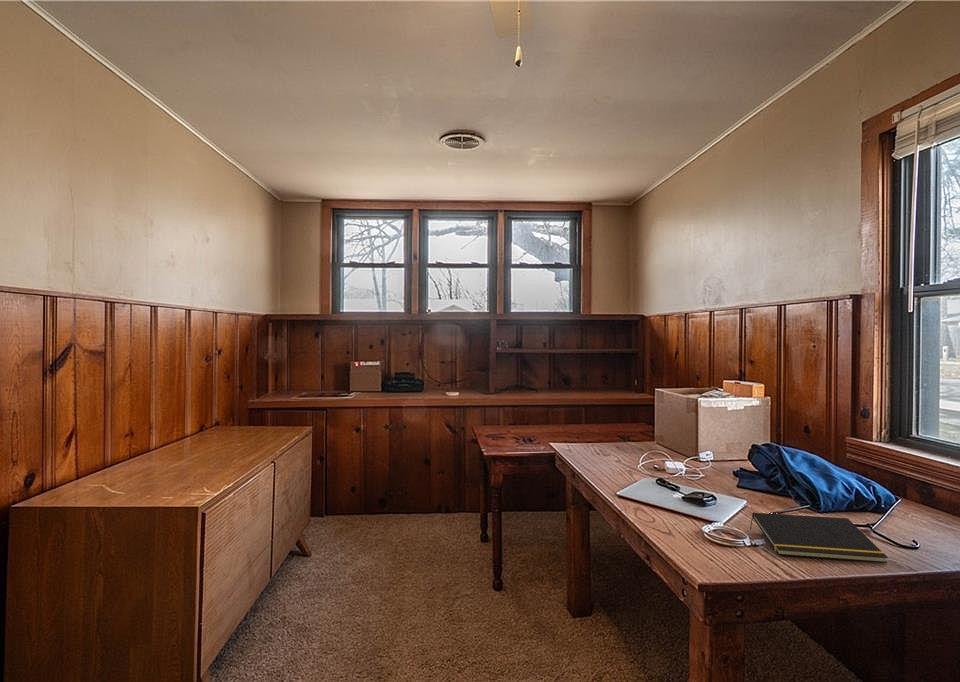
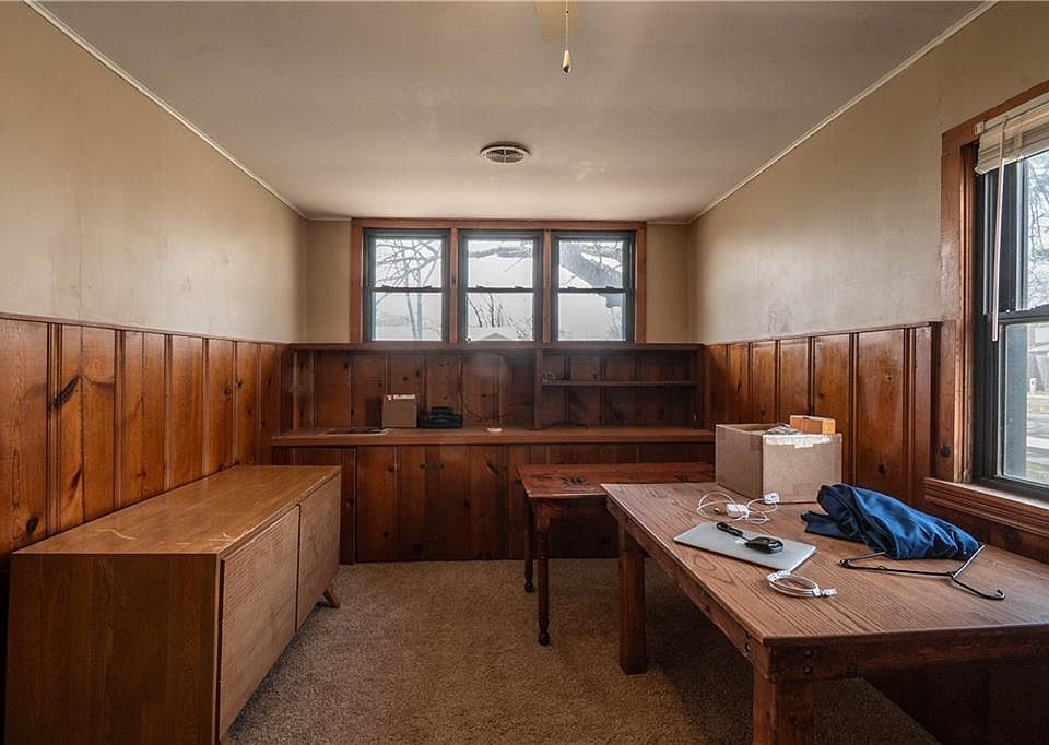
- notepad (814, 535)
